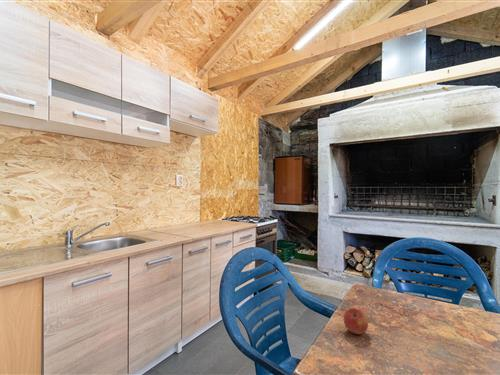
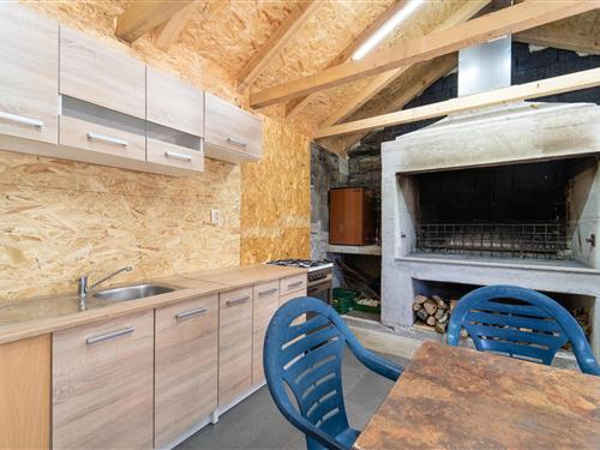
- apple (355, 320)
